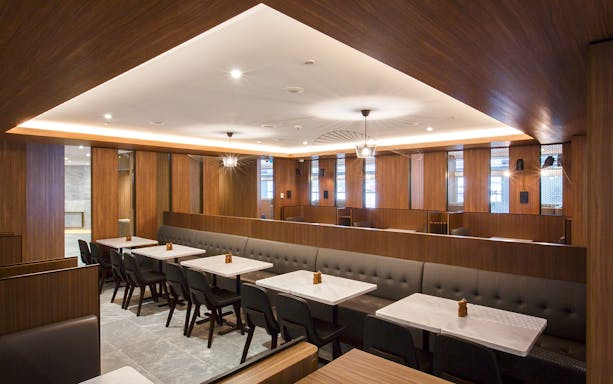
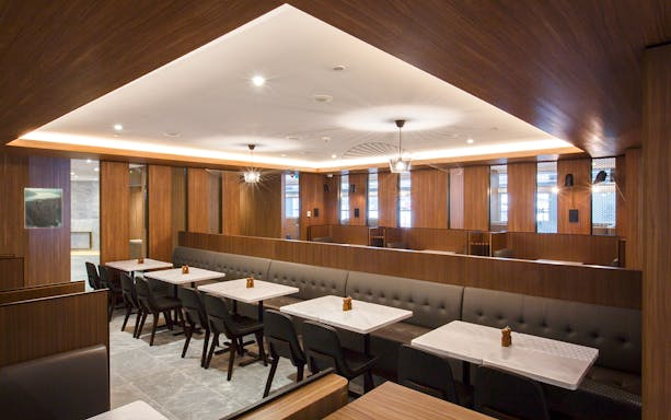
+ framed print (44, 208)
